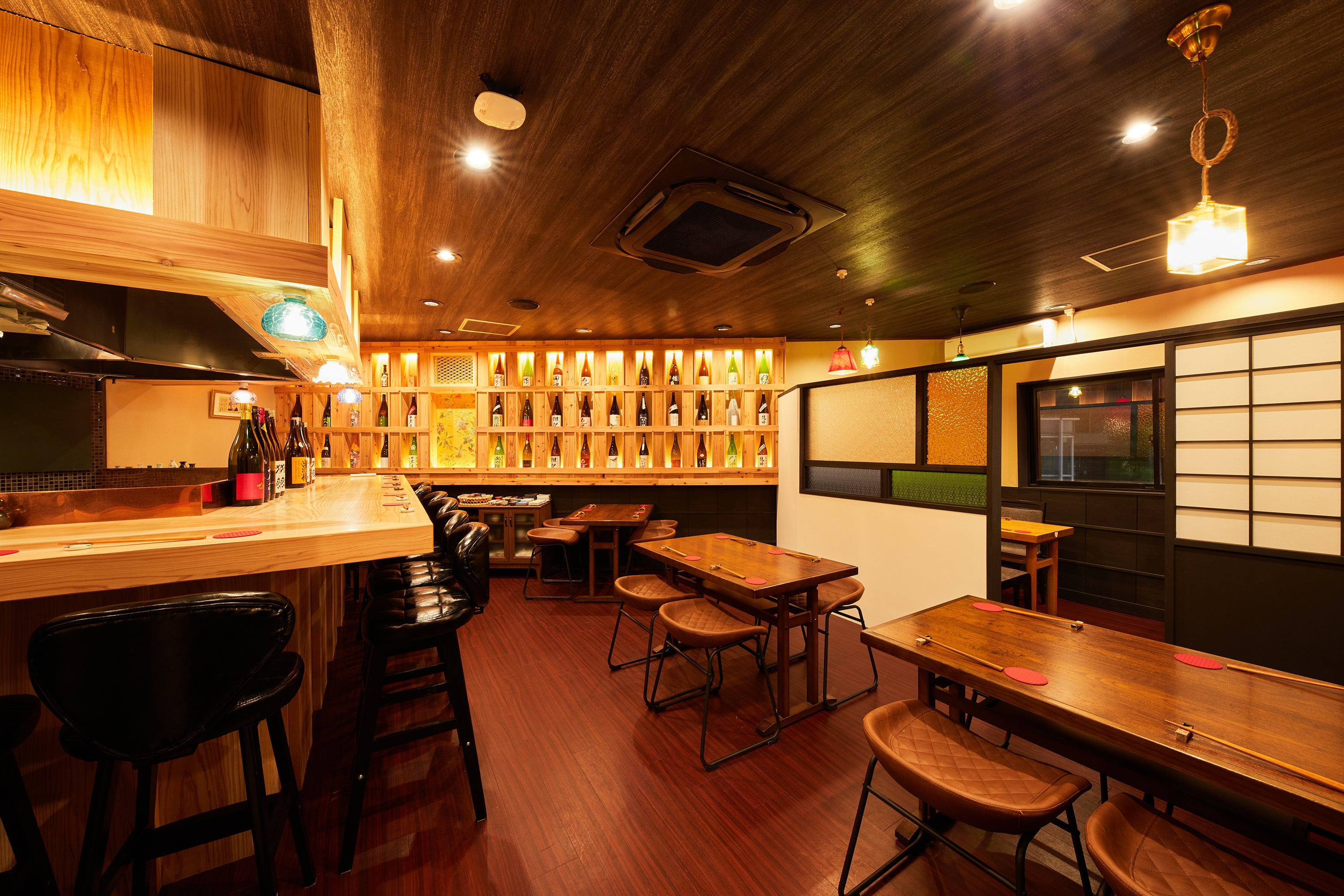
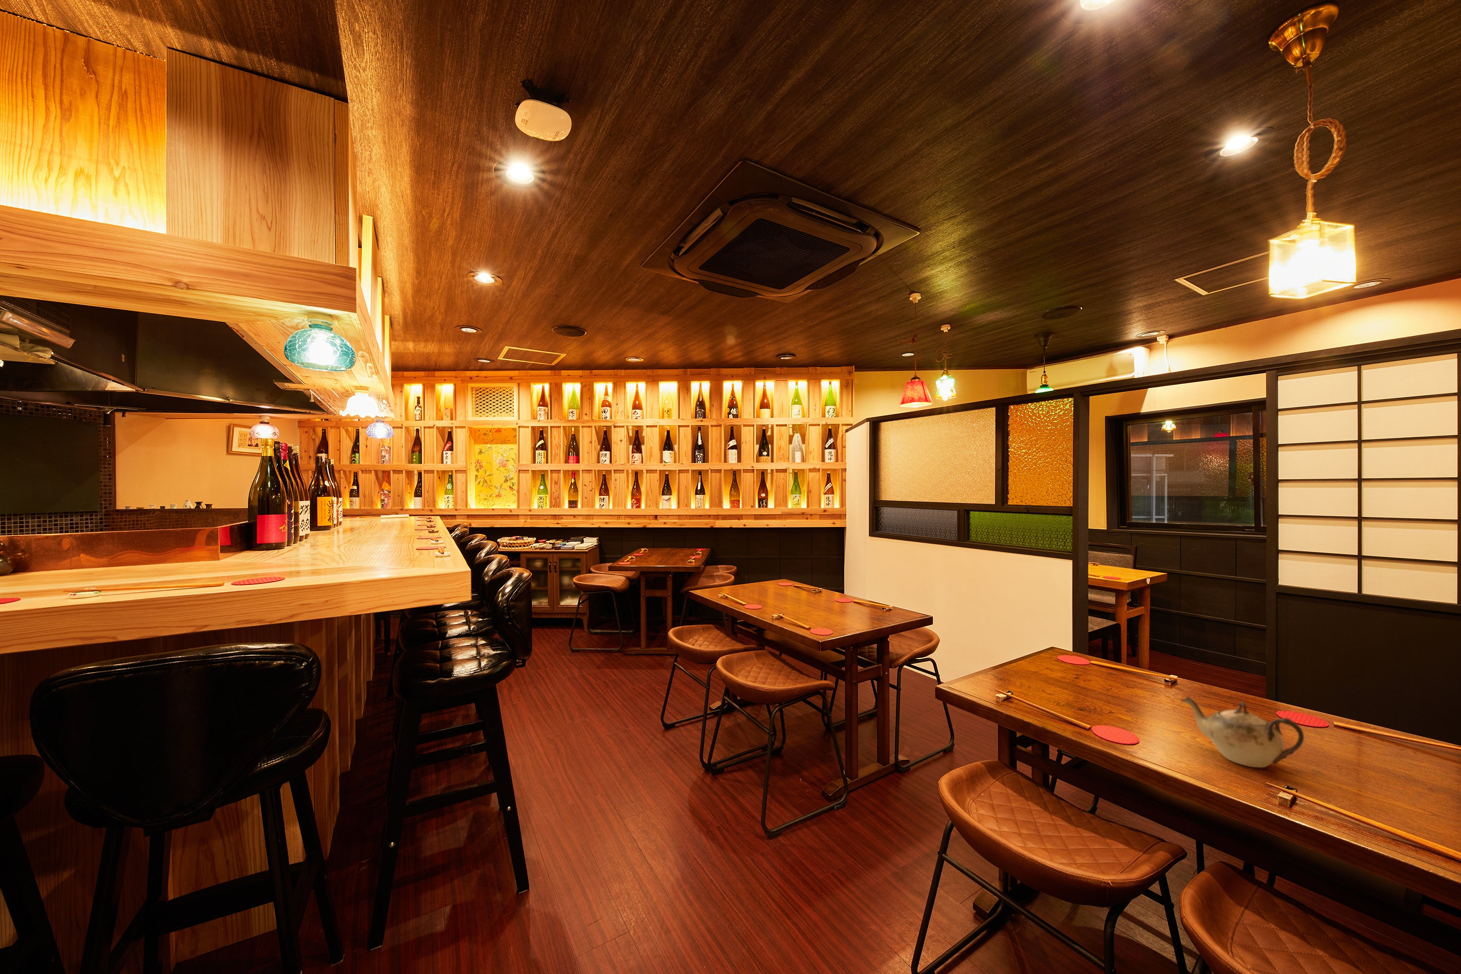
+ teapot (1237, 728)
